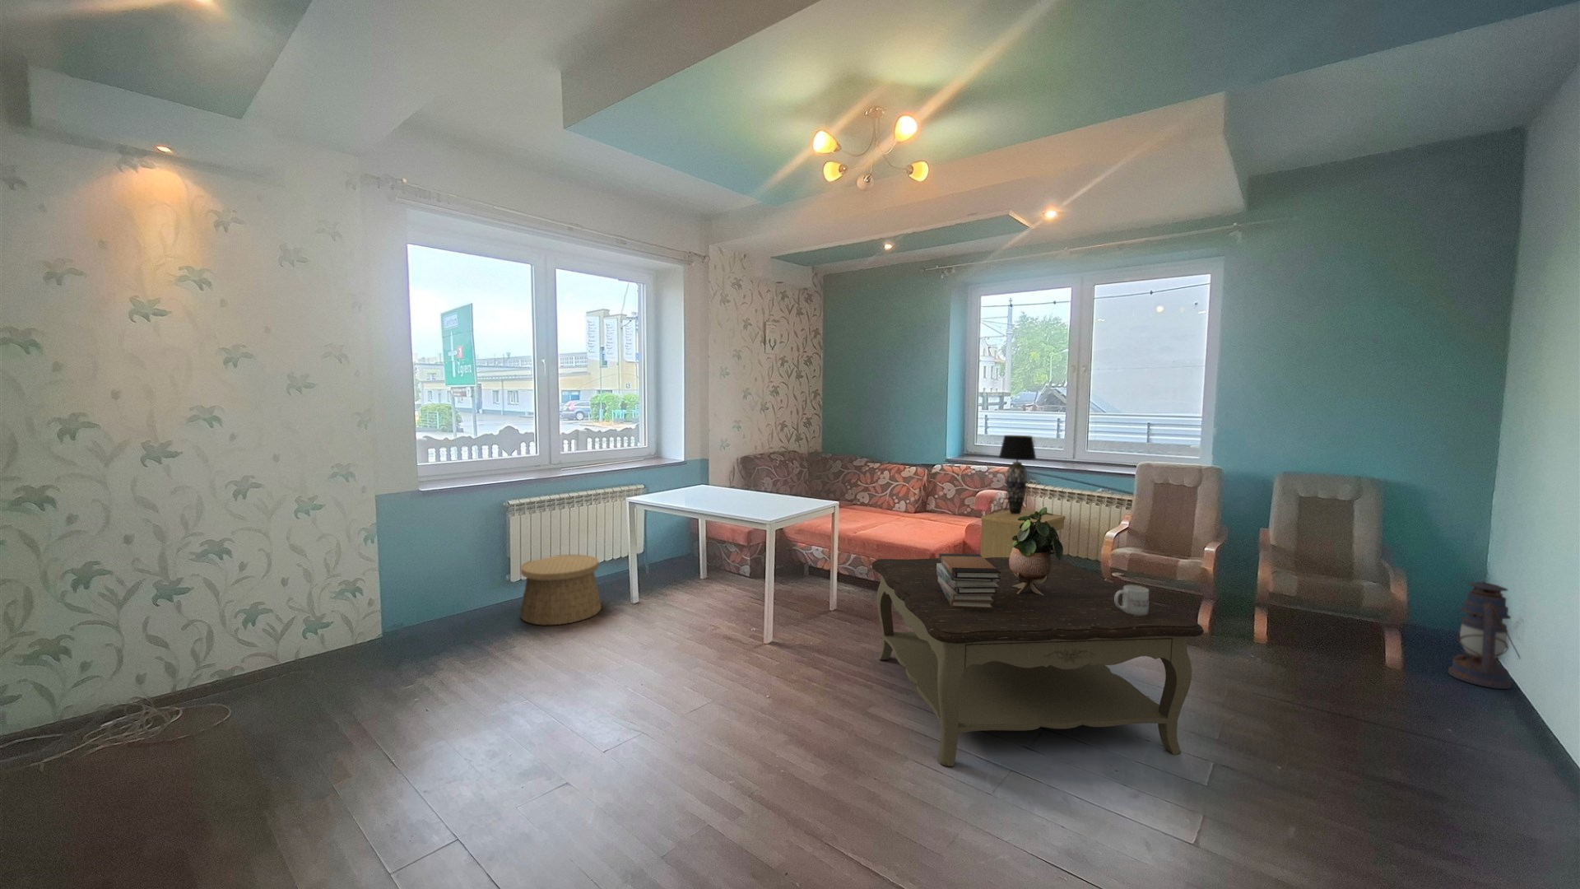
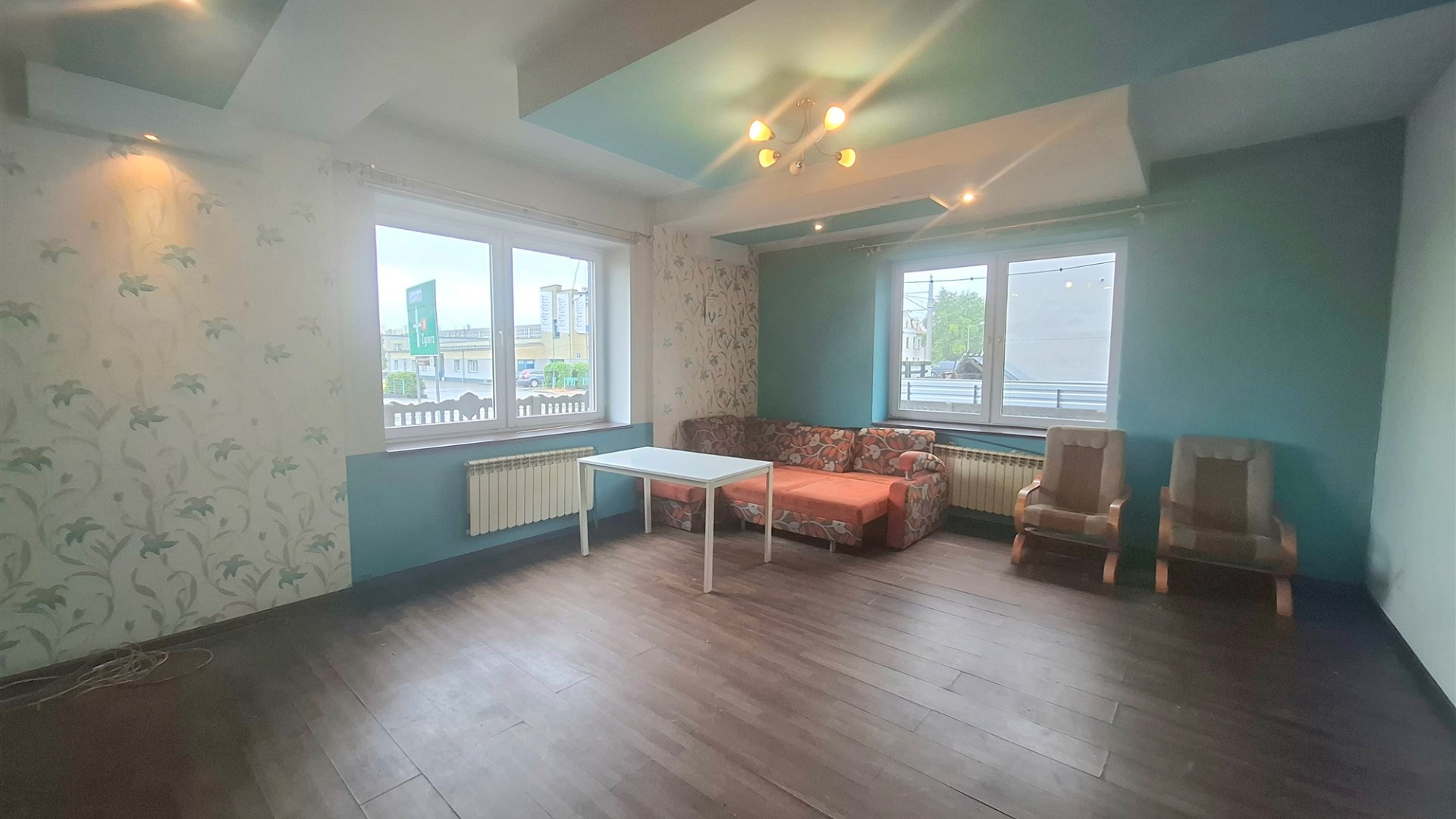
- potted plant (1035, 549)
- mug (1131, 598)
- coffee table (1009, 643)
- basket (561, 587)
- book stack (966, 579)
- lantern (1487, 632)
- table lamp (1017, 474)
- side table (1009, 555)
